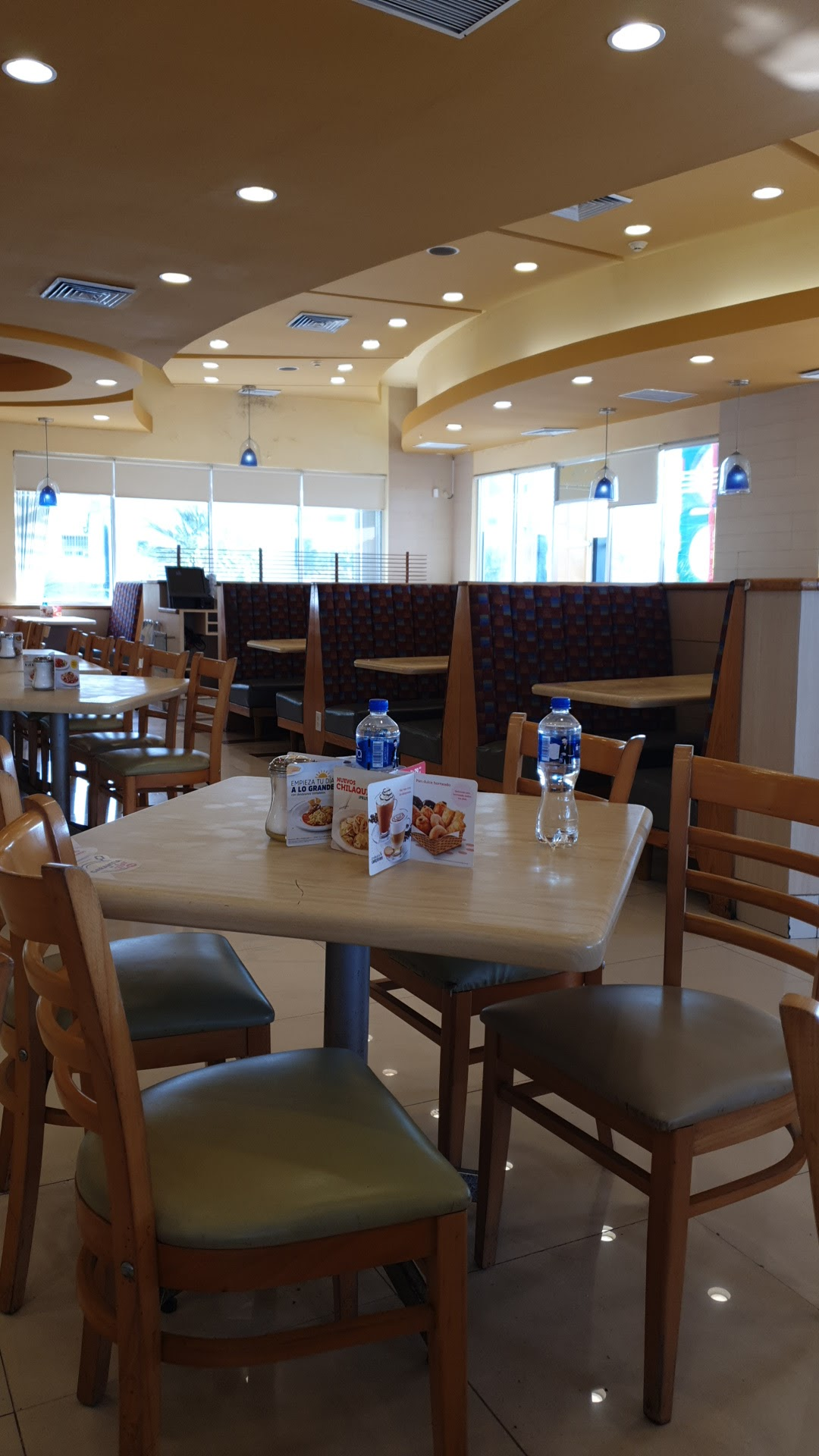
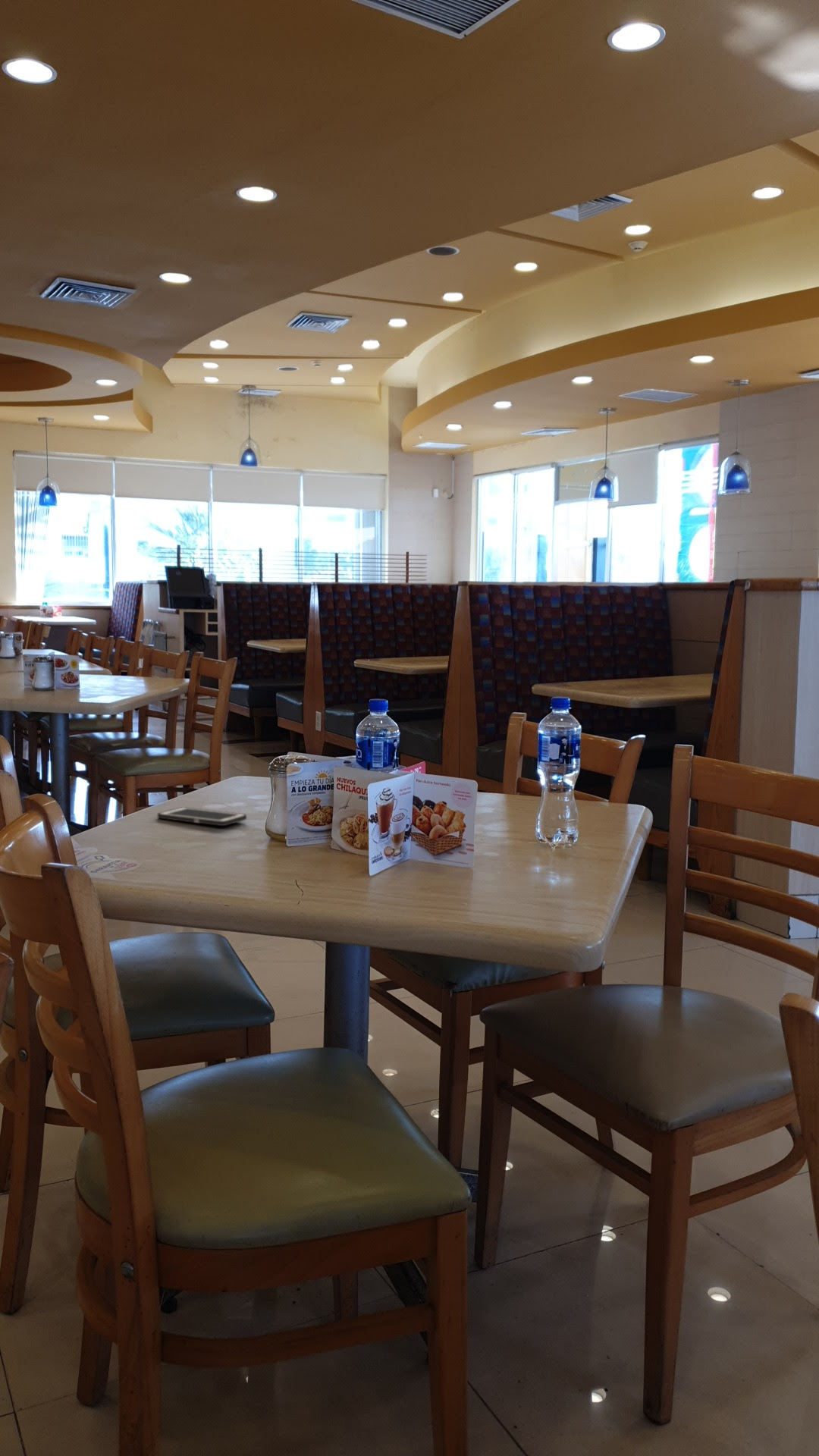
+ cell phone (202, 816)
